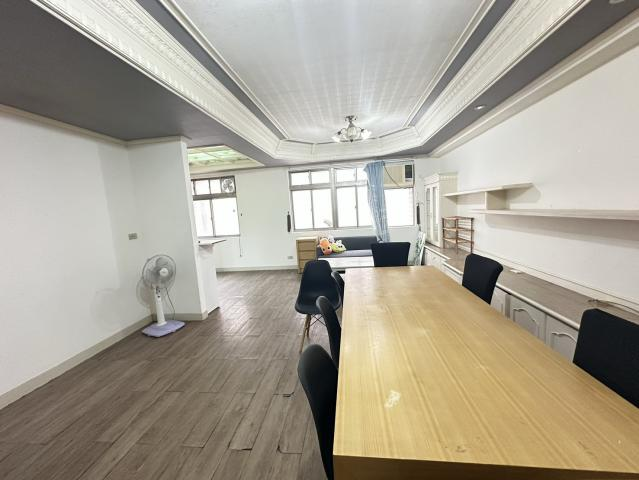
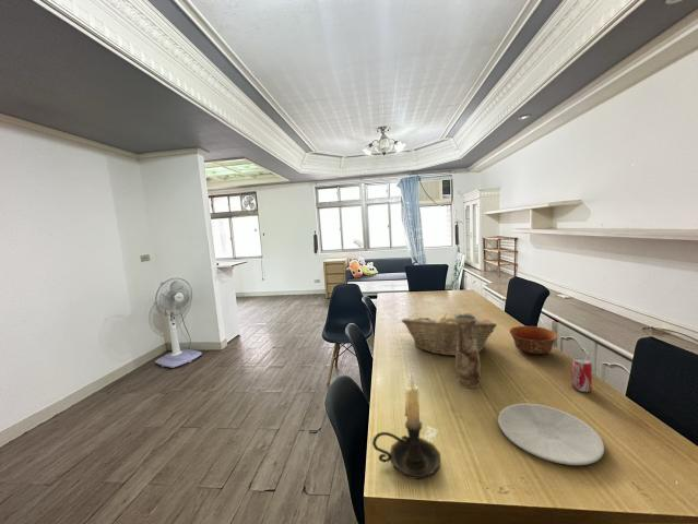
+ bowl (532, 341)
+ plate (546, 430)
+ beverage can (581, 374)
+ vase (466, 349)
+ fruit basket (447, 329)
+ candle holder (406, 416)
